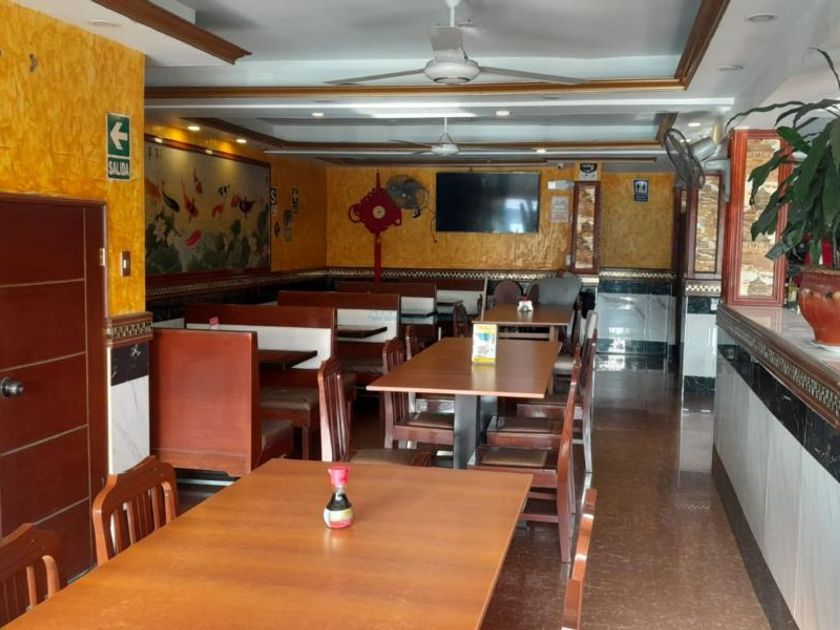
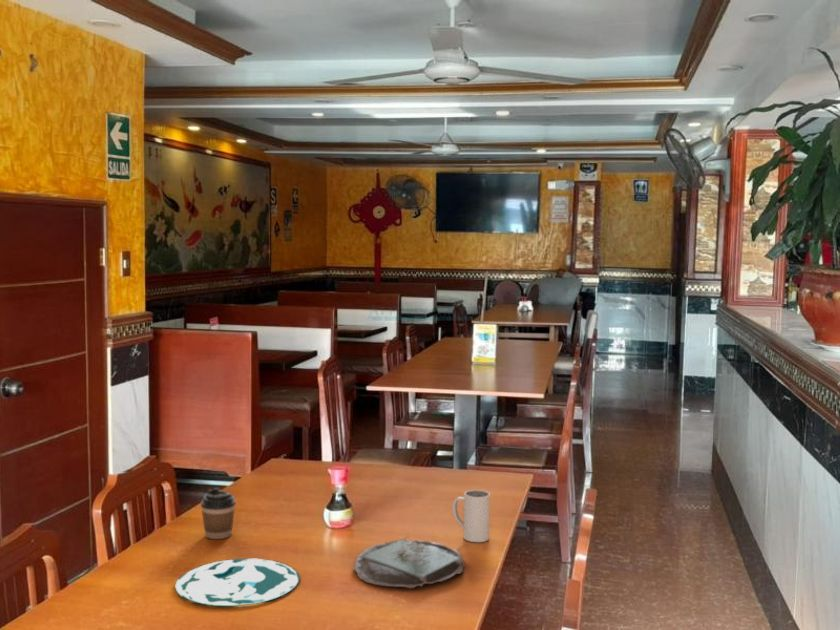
+ plate (238, 575)
+ plate (408, 552)
+ mug (470, 514)
+ coffee cup (218, 512)
